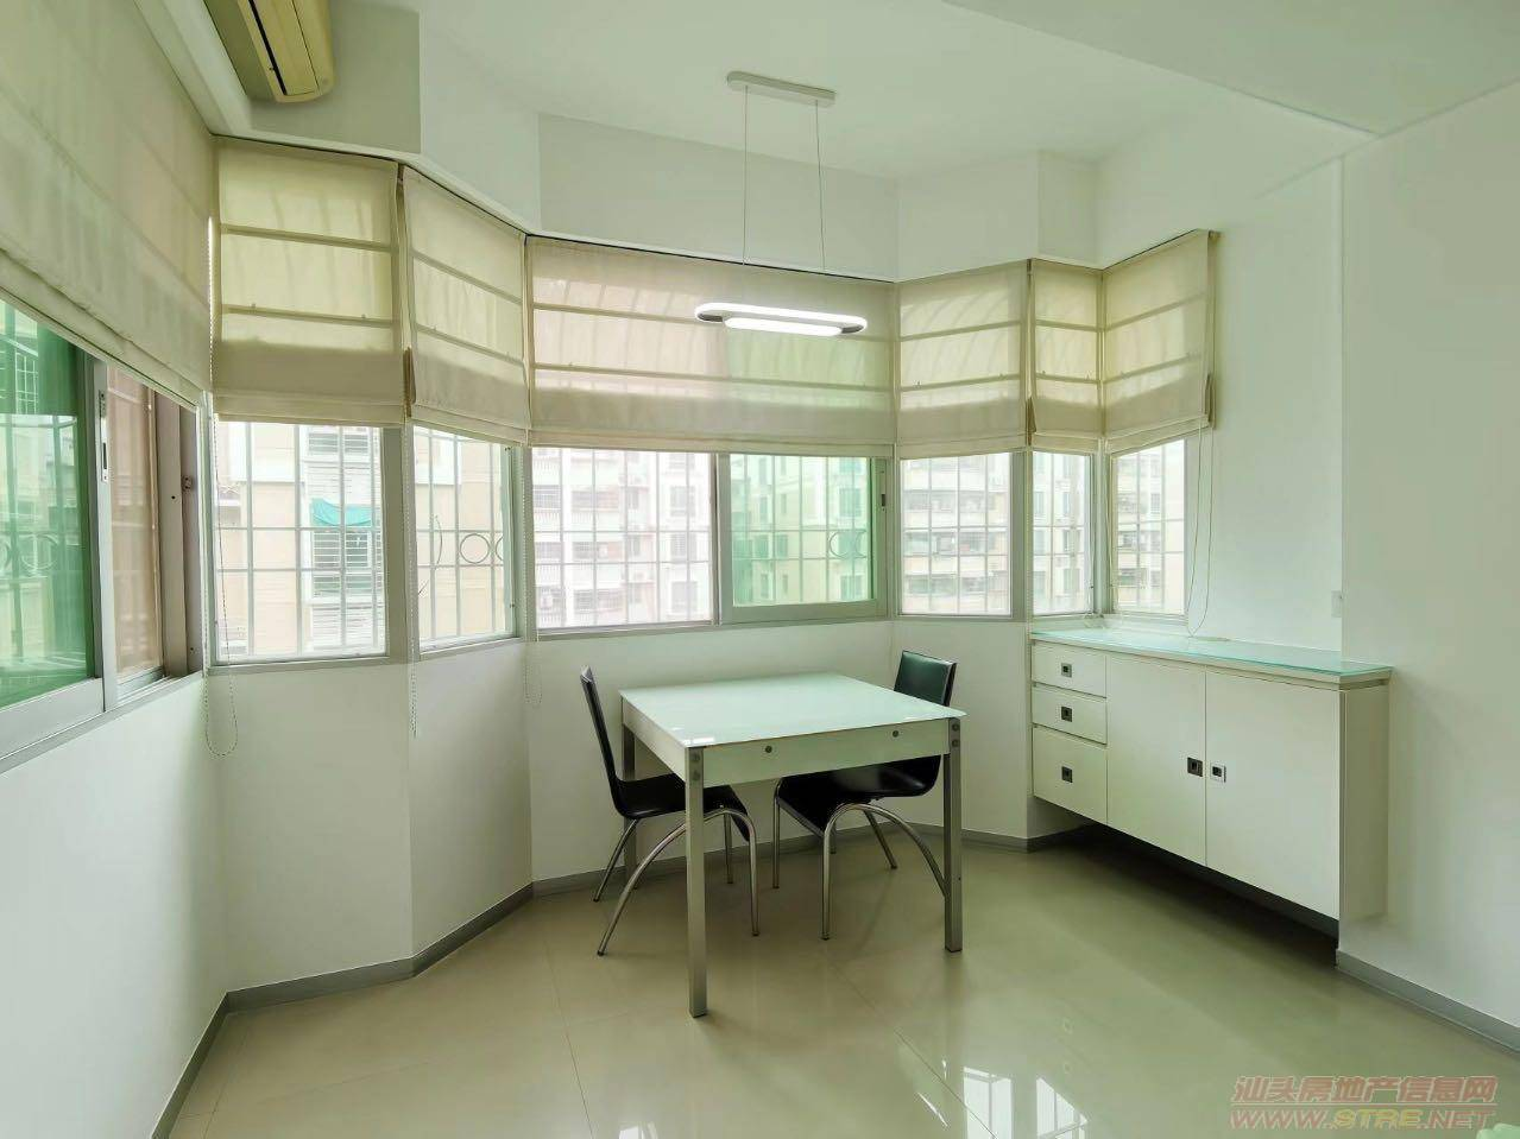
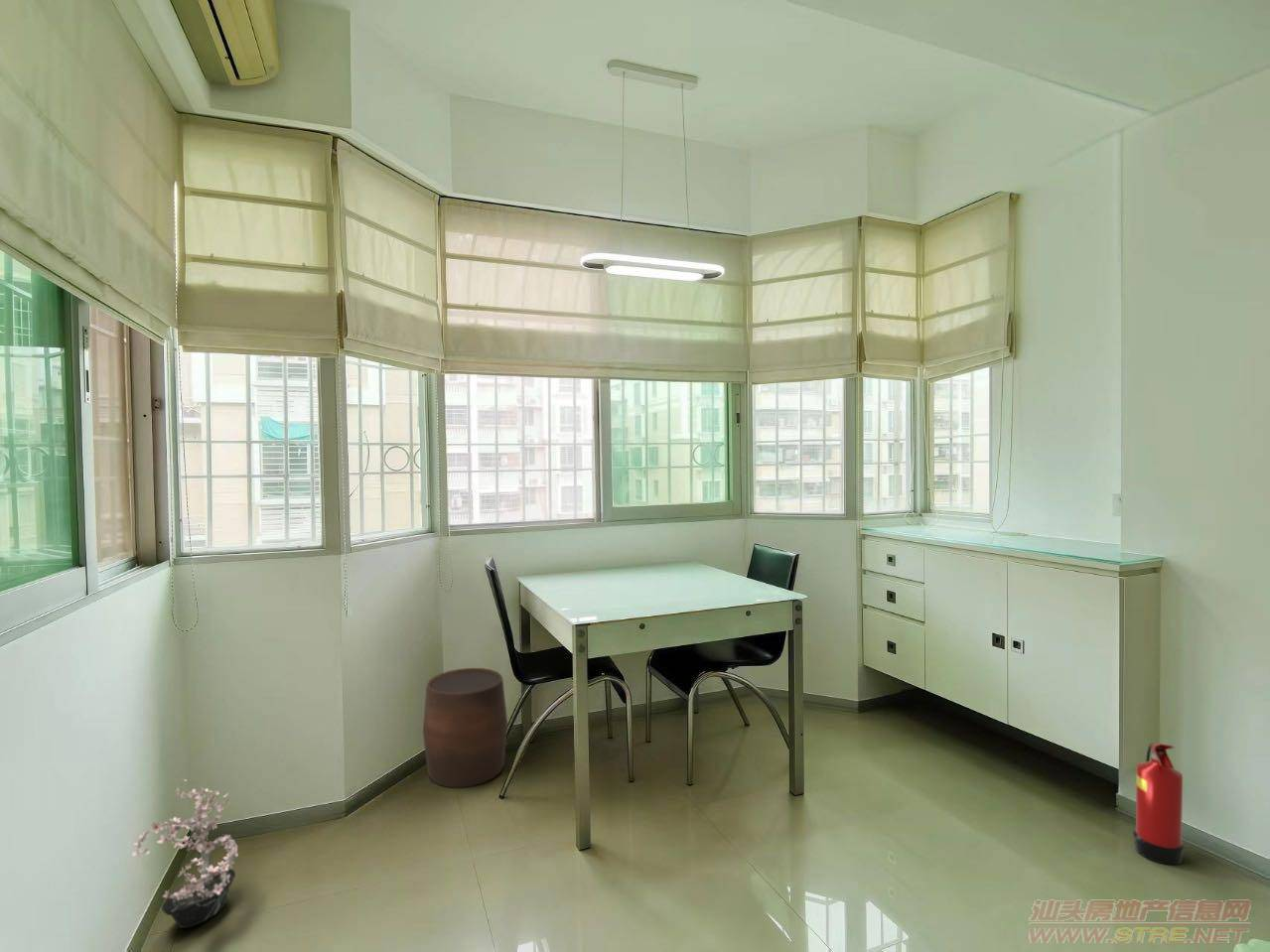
+ fire extinguisher (1157, 791)
+ stool (466, 725)
+ potted plant (191, 864)
